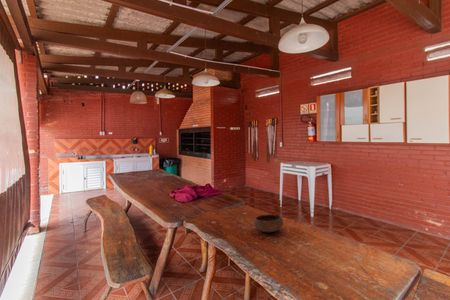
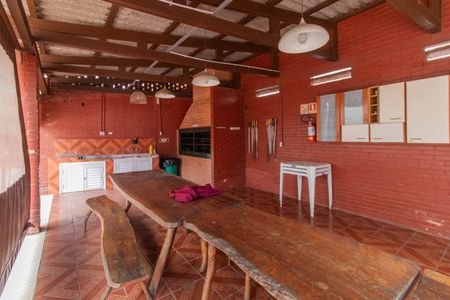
- bowl (268, 223)
